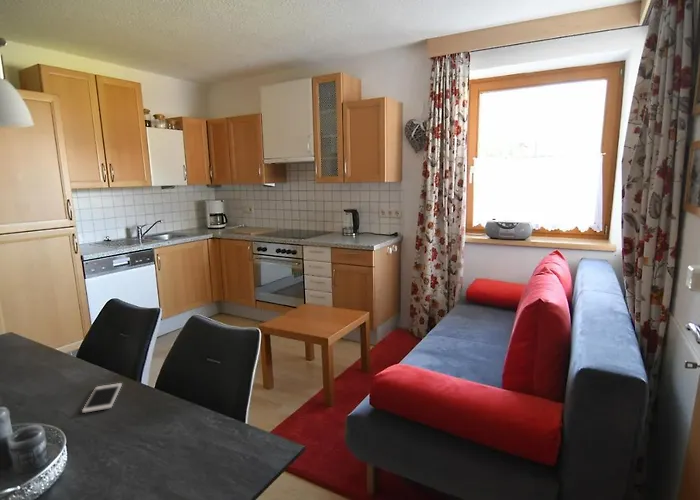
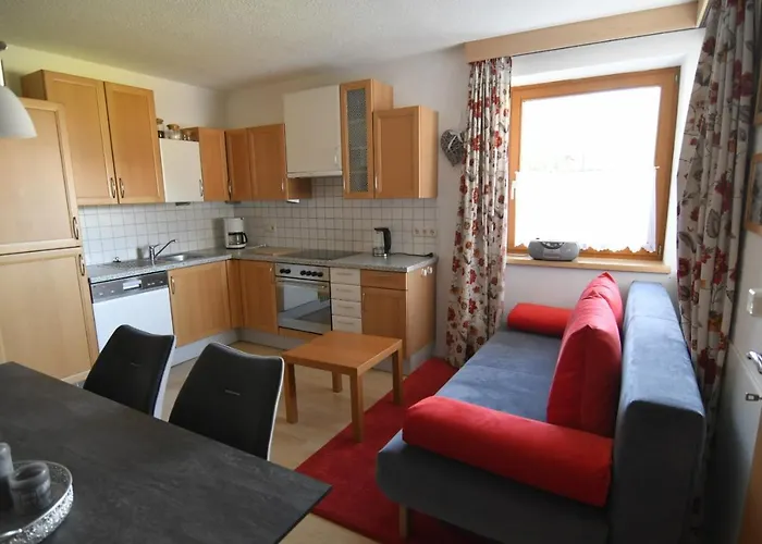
- cell phone (103, 396)
